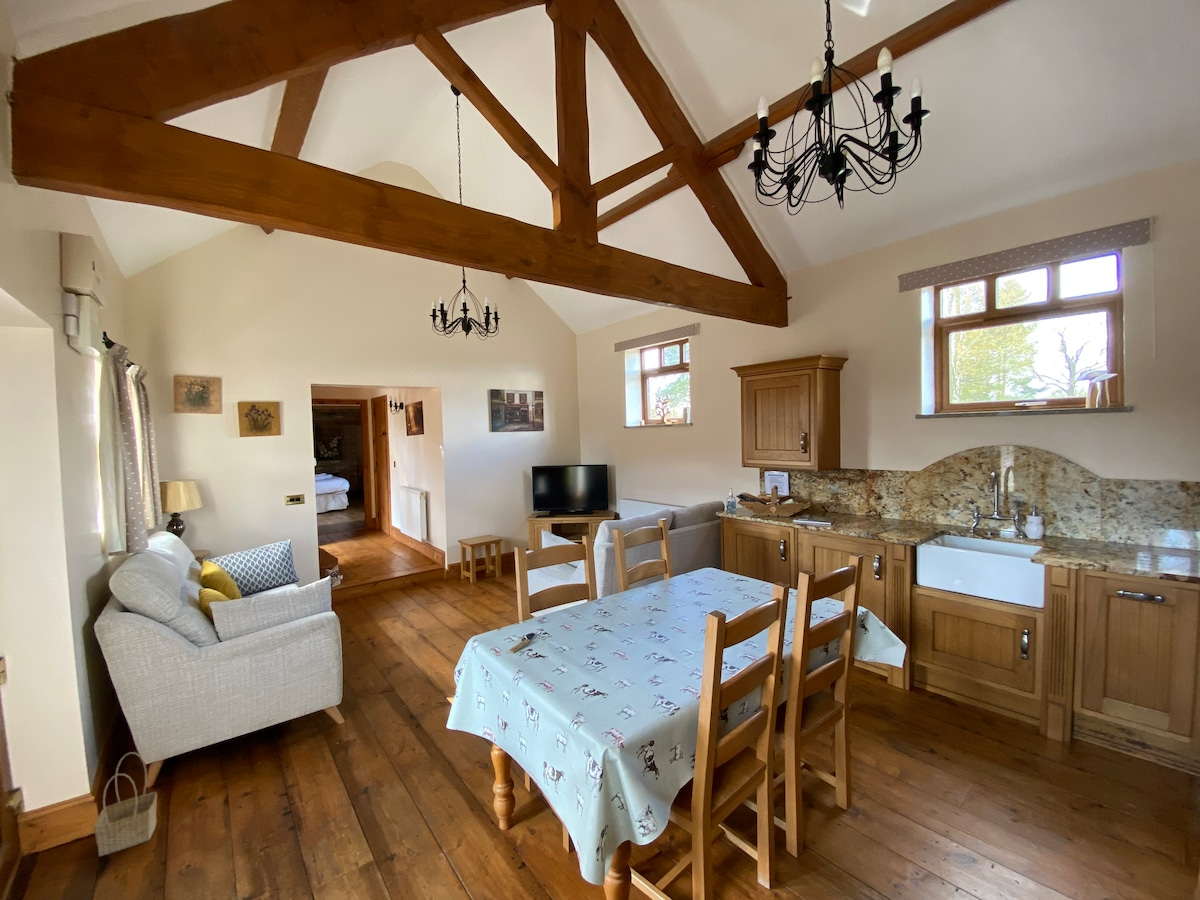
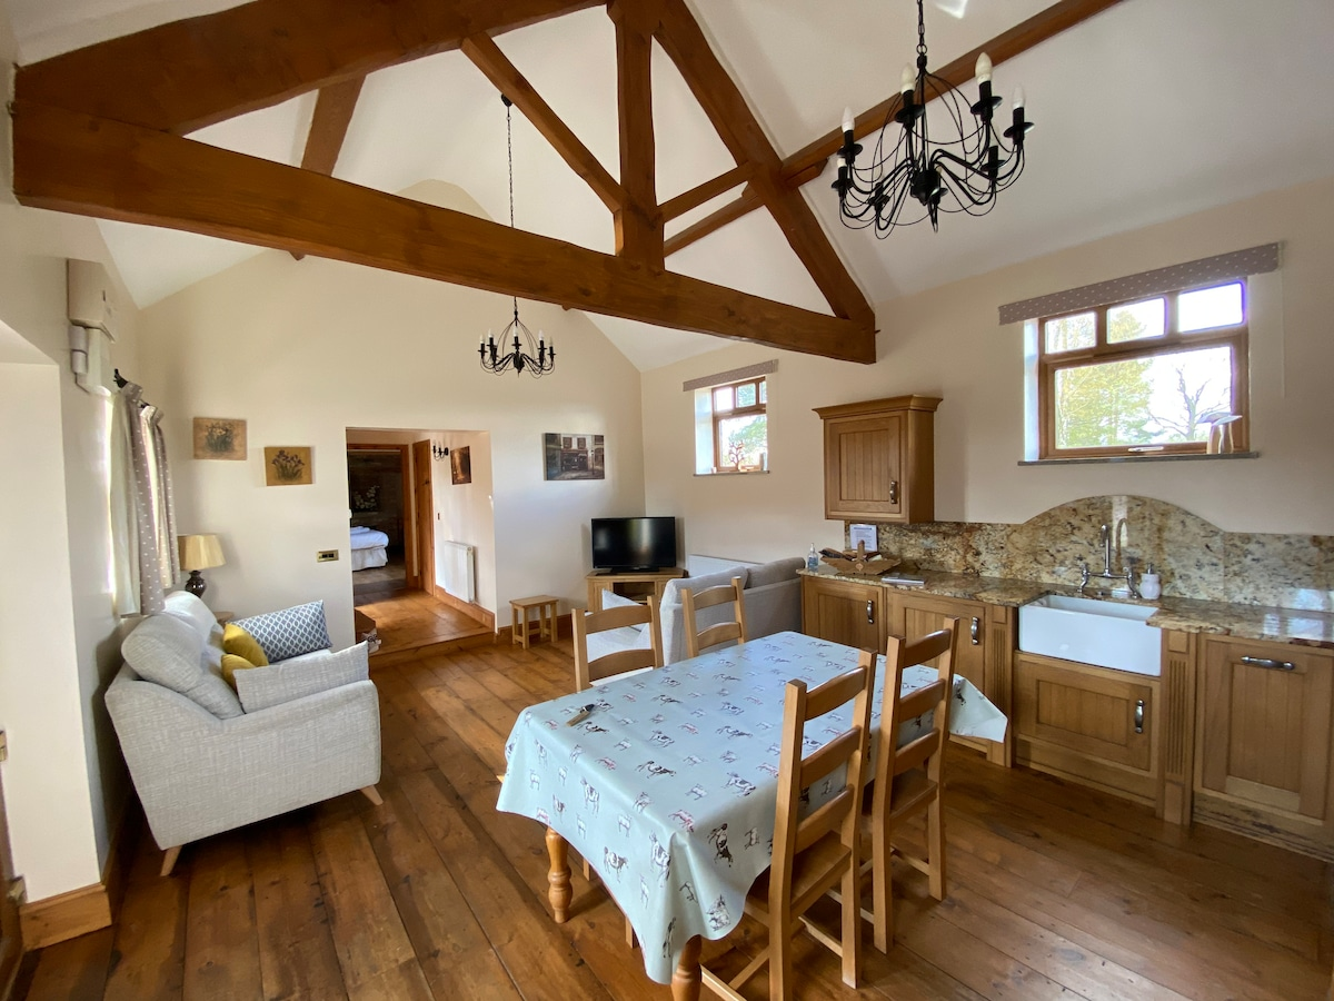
- basket (126, 800)
